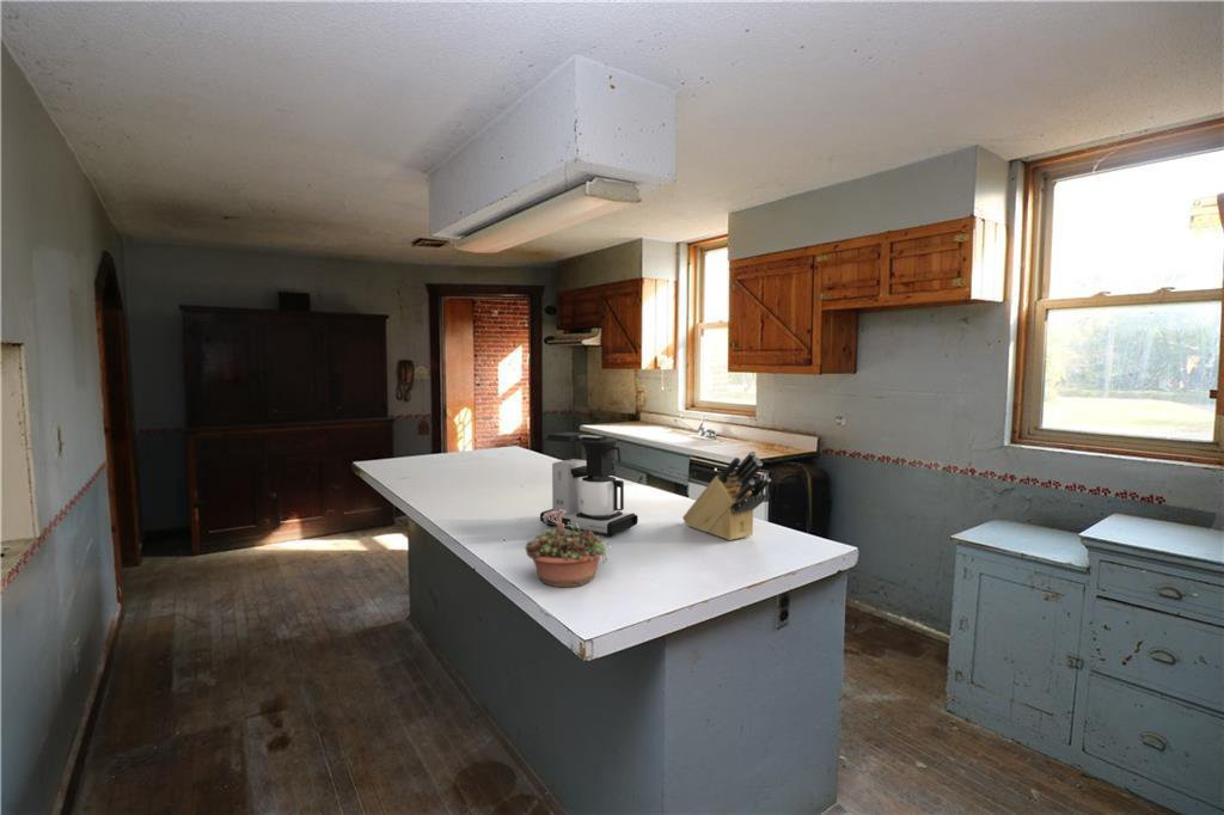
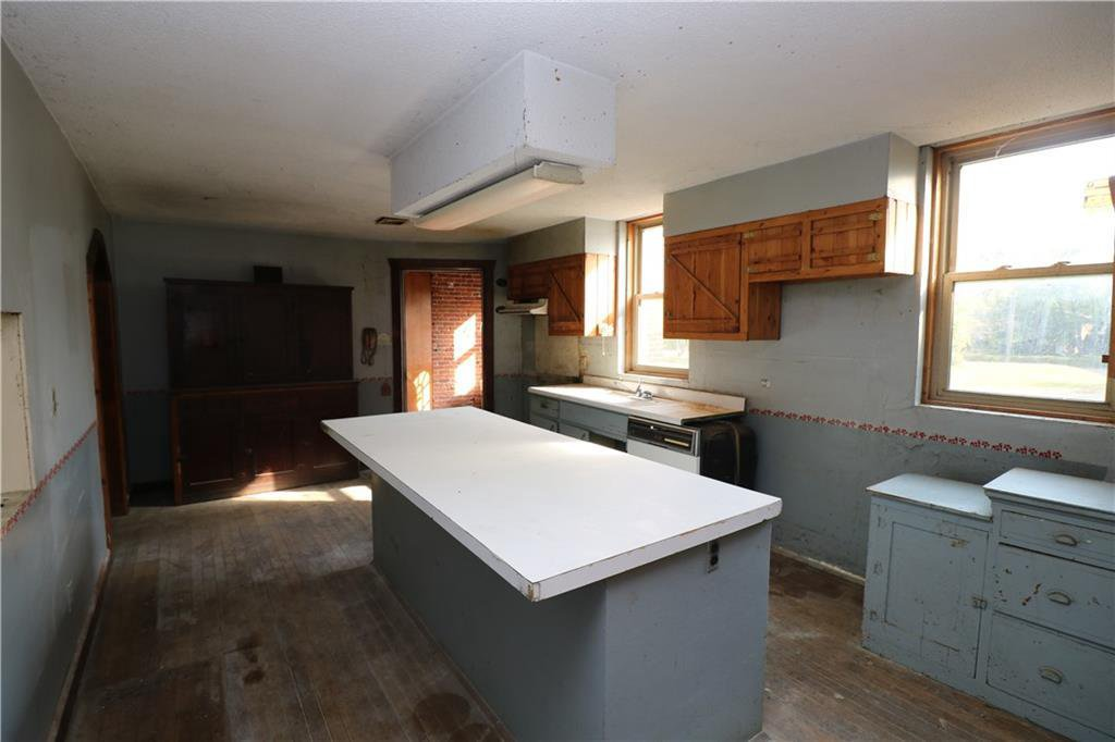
- coffee maker (588, 480)
- succulent planter (569, 545)
- knife block (724, 490)
